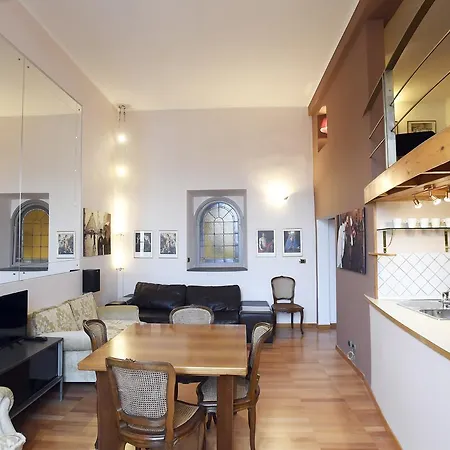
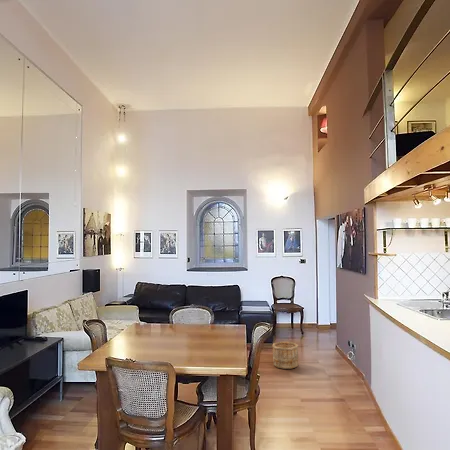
+ wooden bucket (285, 354)
